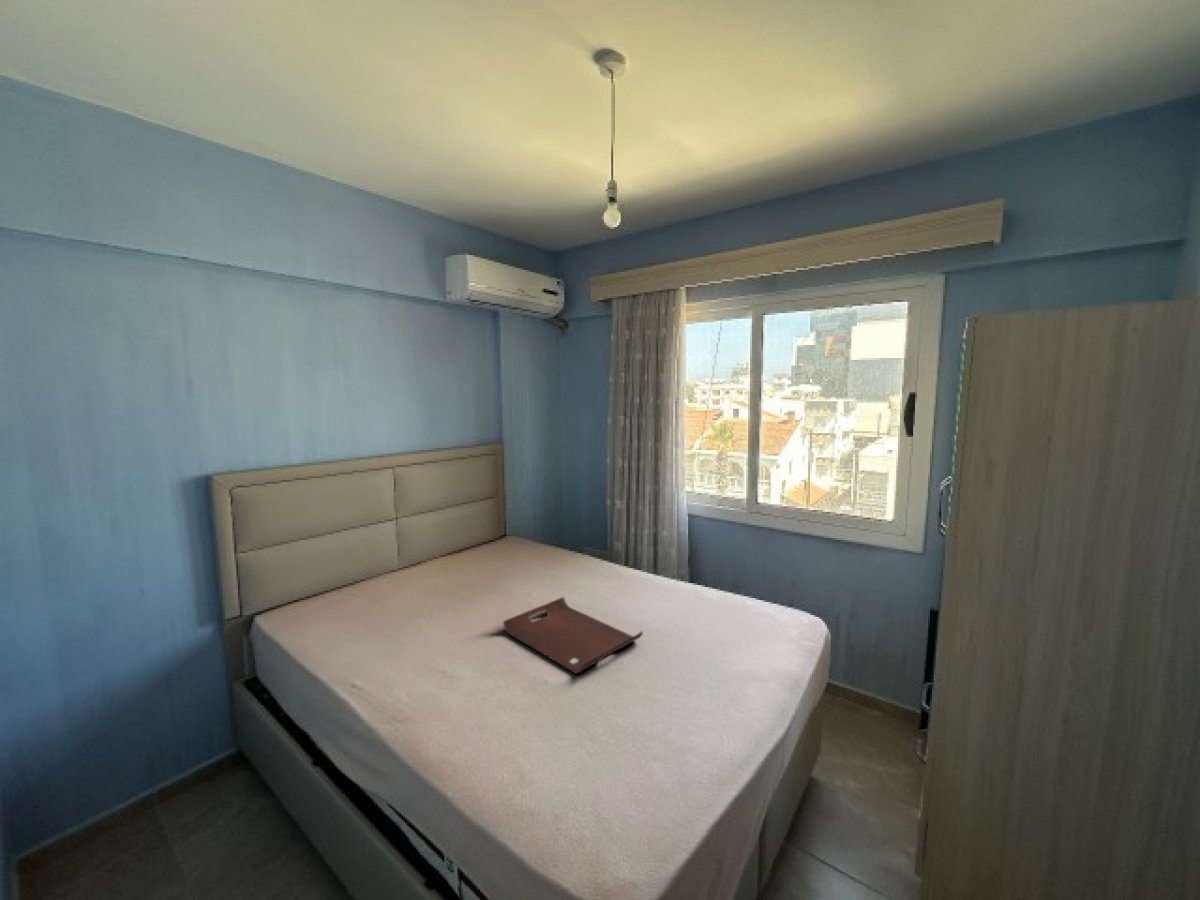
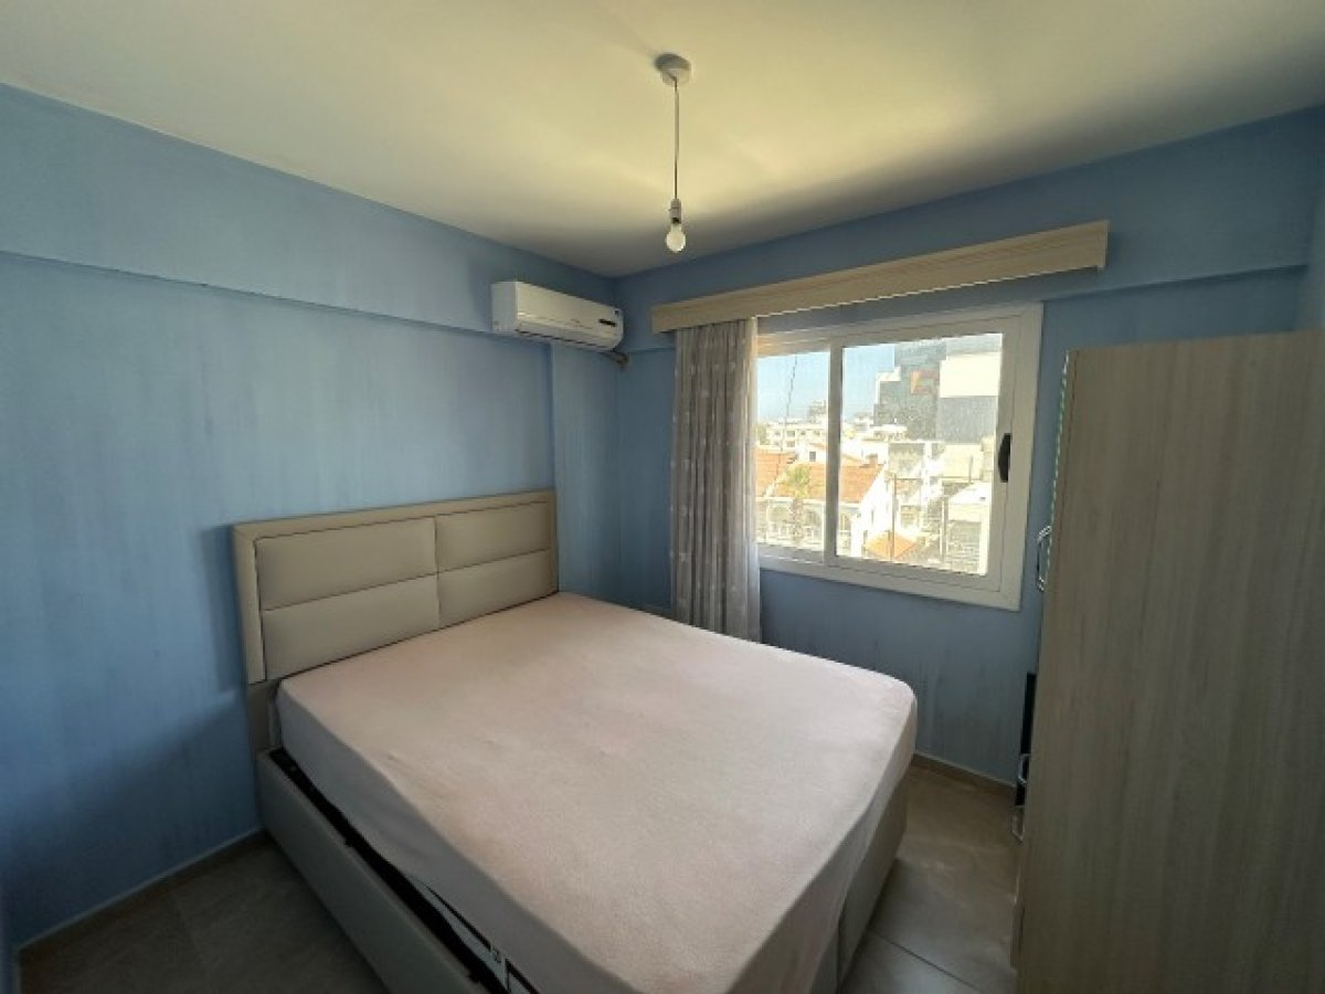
- serving tray (571, 631)
